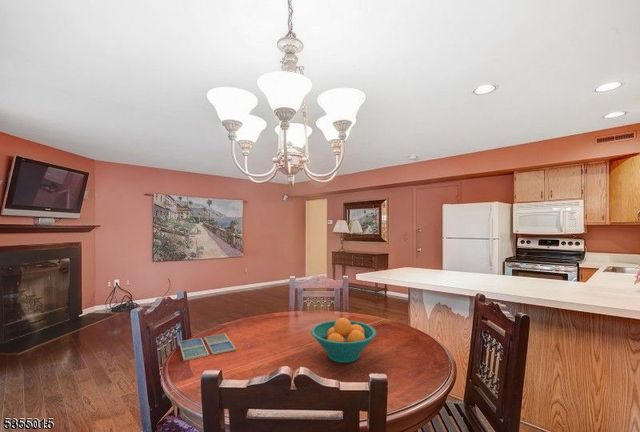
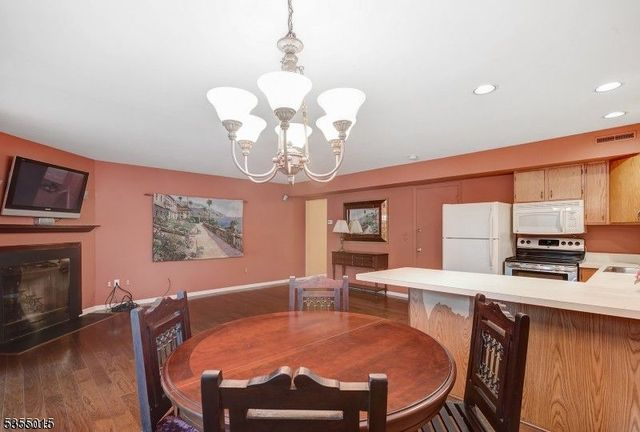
- fruit bowl (343, 337)
- drink coaster (207, 344)
